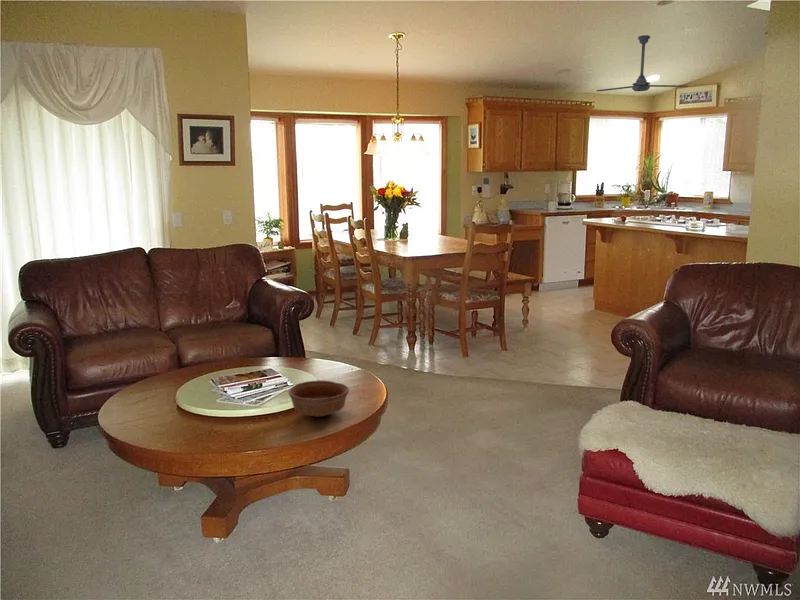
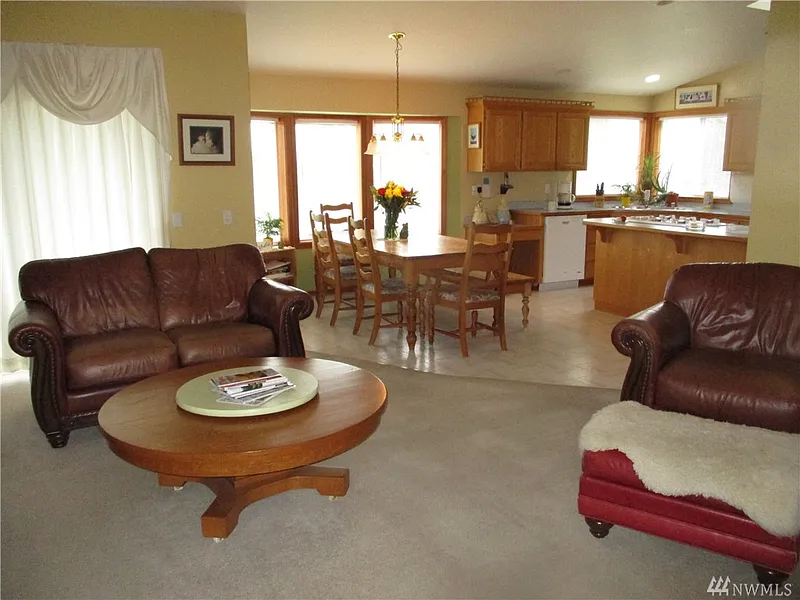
- ceiling fan (642, 61)
- bowl (319, 401)
